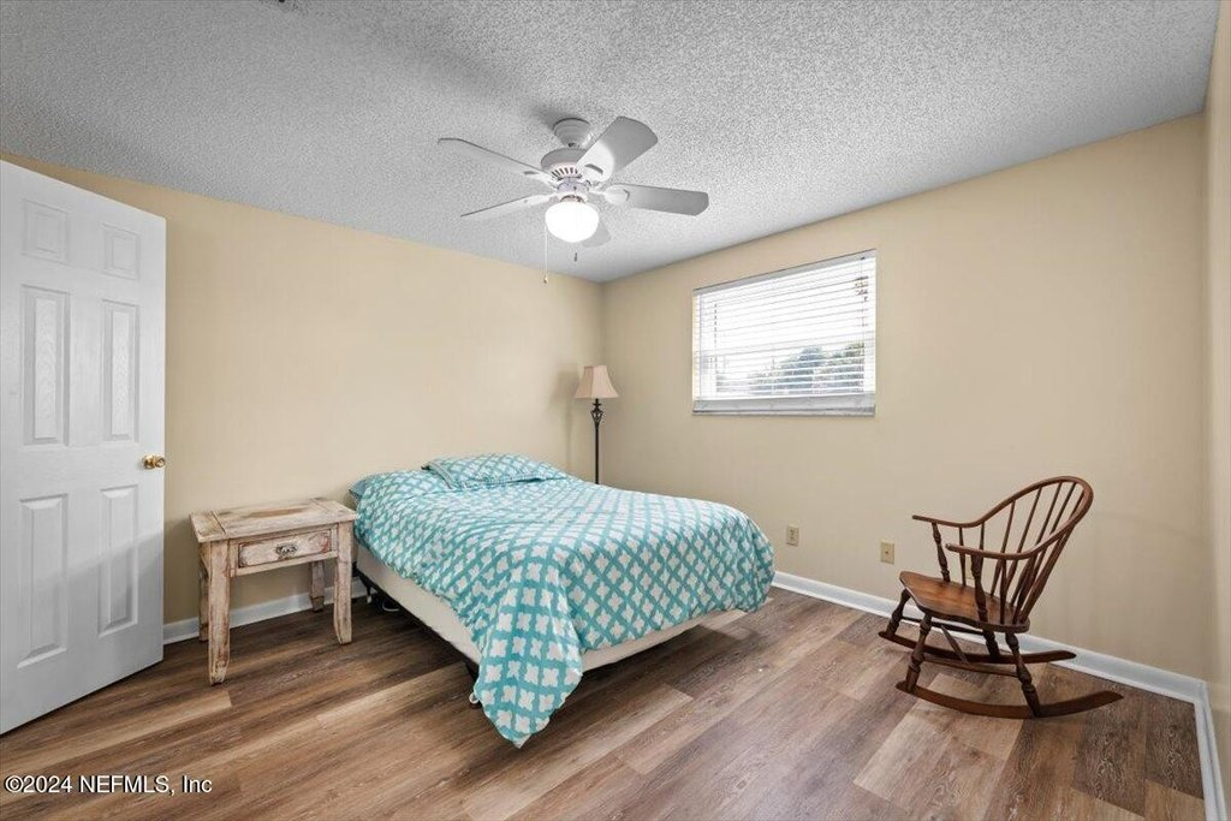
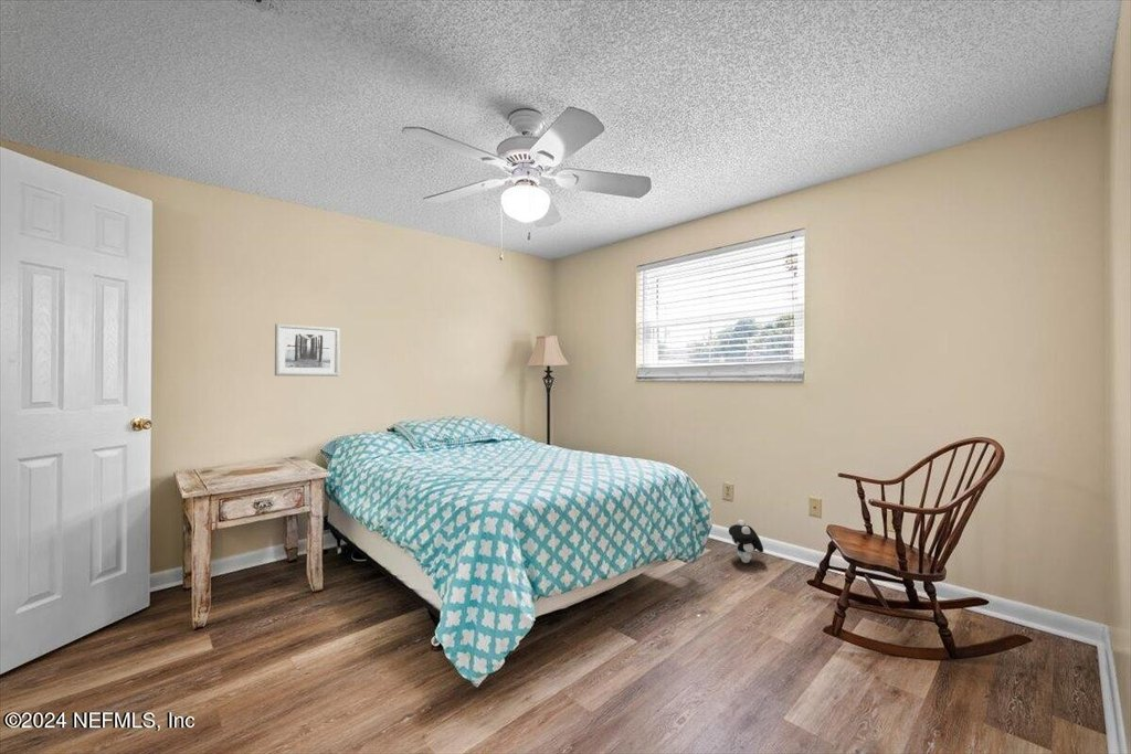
+ wall art (308, 351)
+ plush toy (746, 542)
